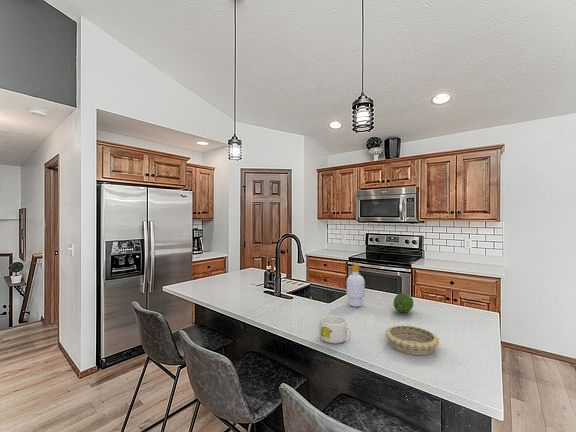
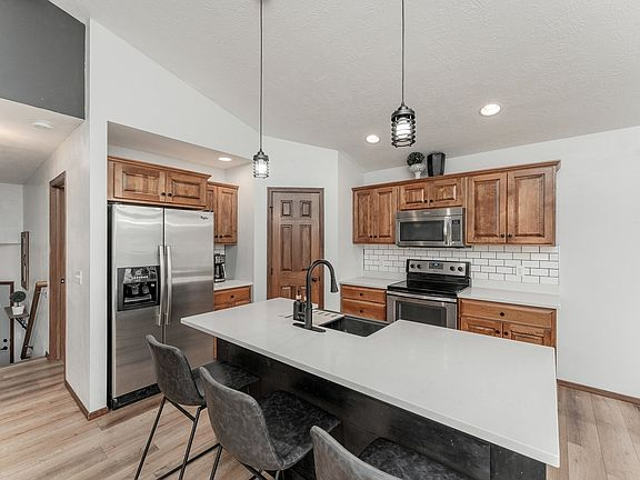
- decorative bowl (412, 339)
- soap bottle (355, 284)
- mug (333, 329)
- fruit (402, 303)
